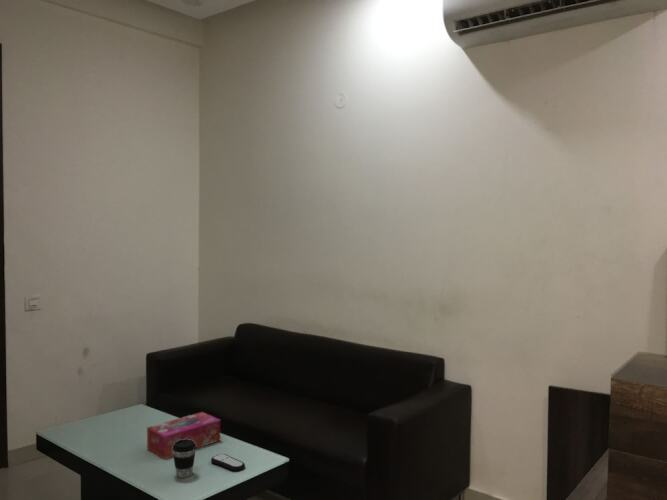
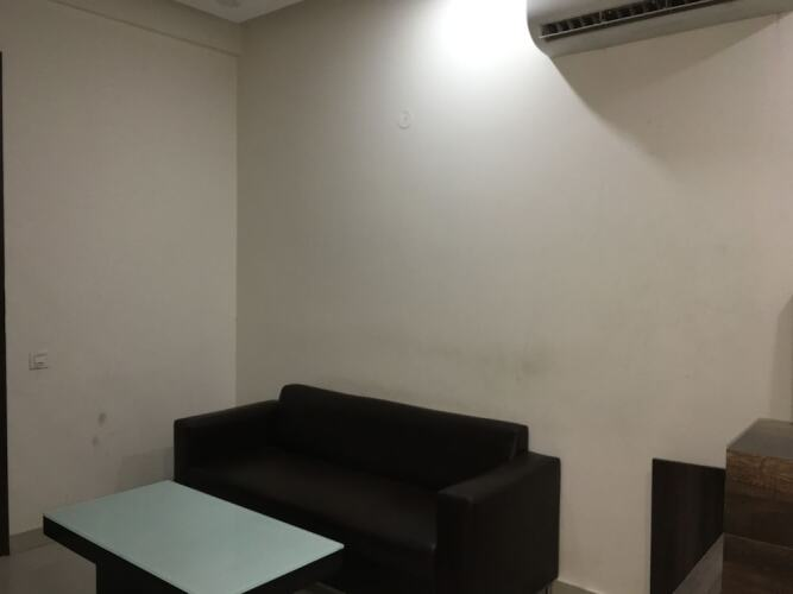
- tissue box (184, 434)
- remote control (228, 462)
- coffee cup (184, 458)
